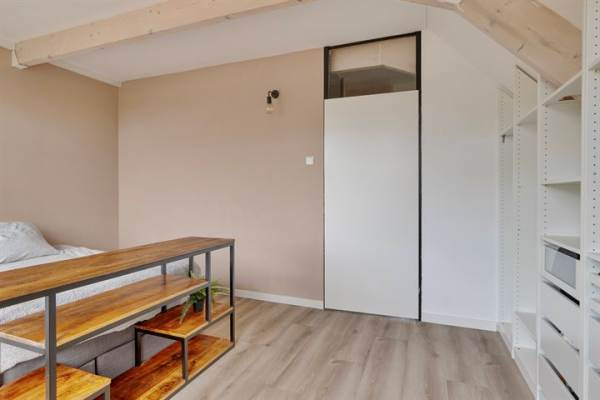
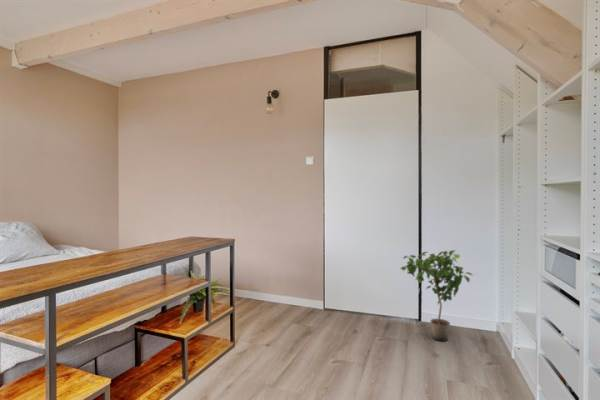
+ potted plant (436, 293)
